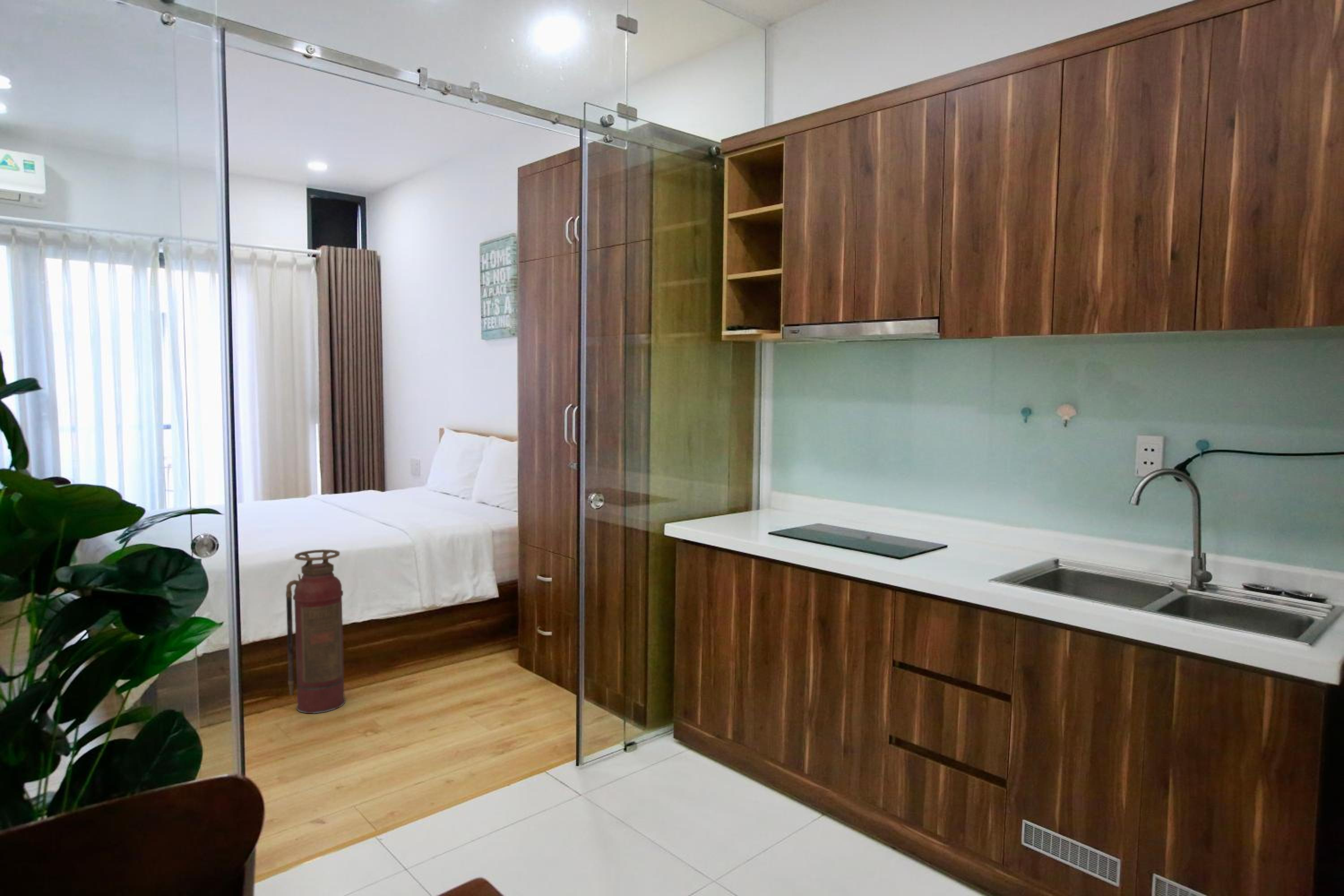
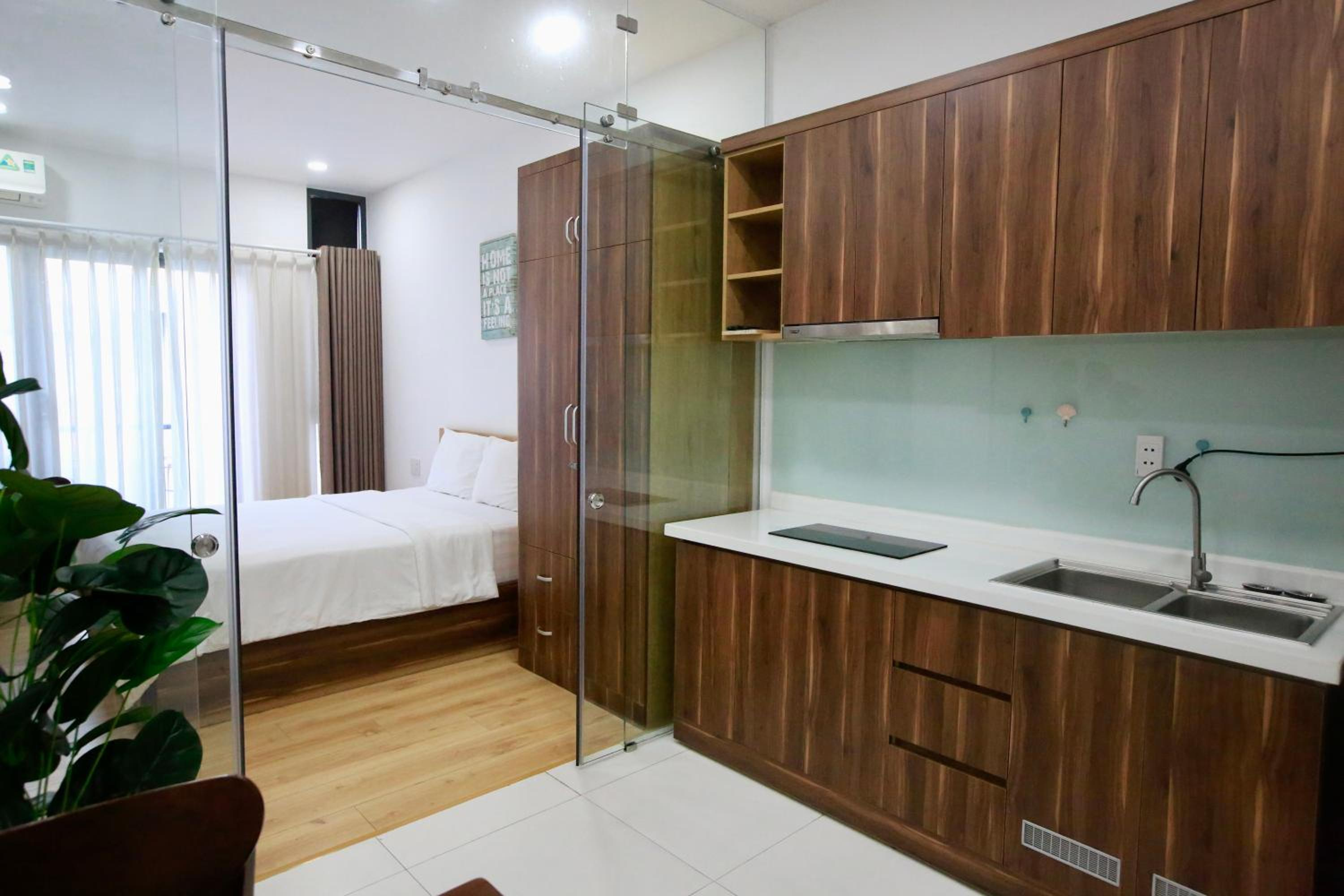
- fire extinguisher (316, 630)
